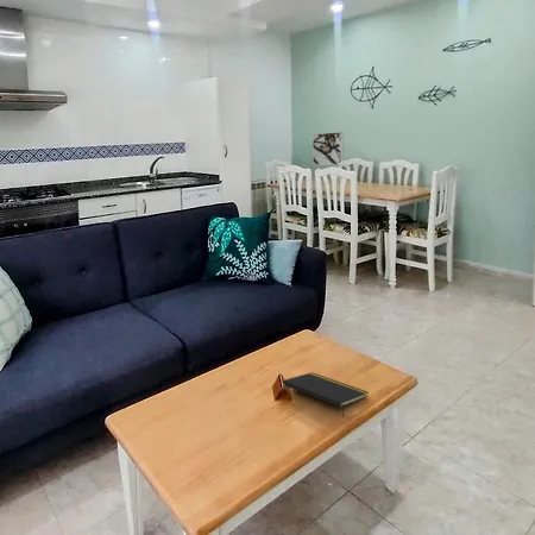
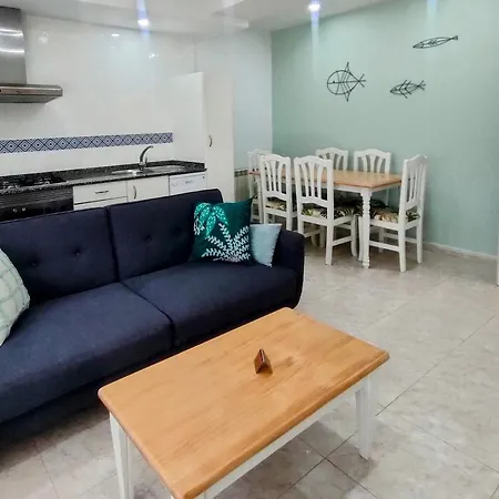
- notepad (325, 388)
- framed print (327, 149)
